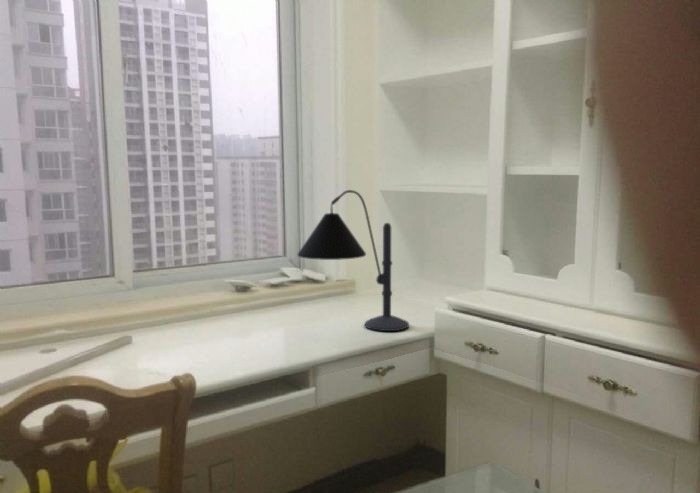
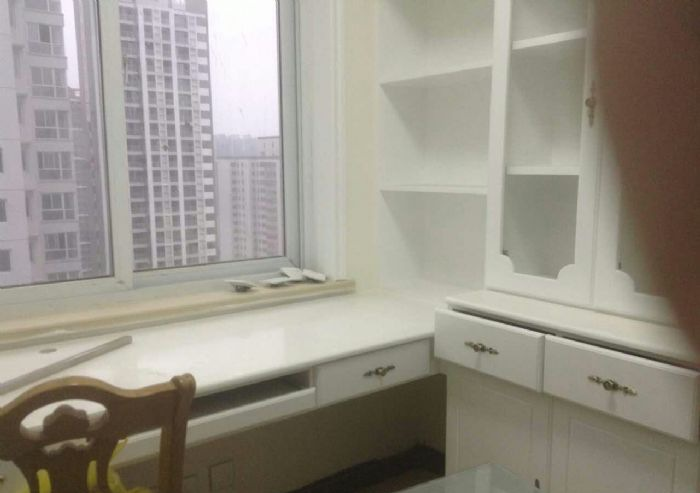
- desk lamp (357, 257)
